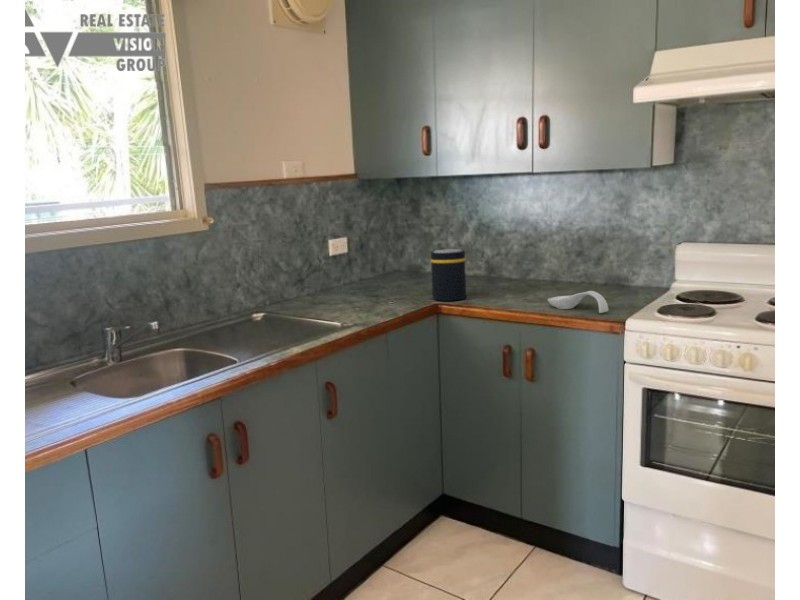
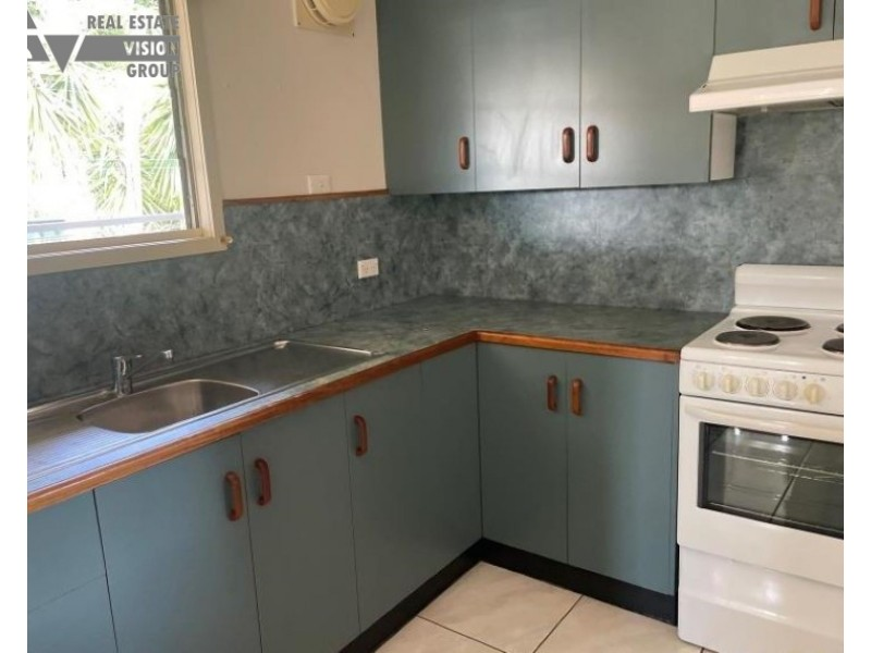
- cylinder (448, 274)
- spoon rest (577, 299)
